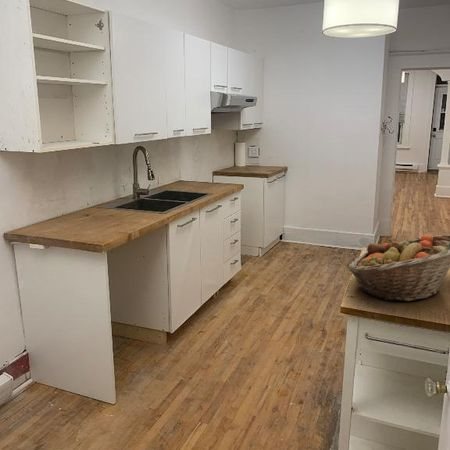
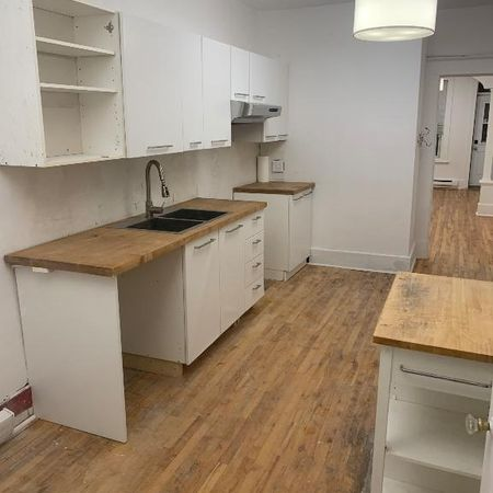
- fruit basket (406, 261)
